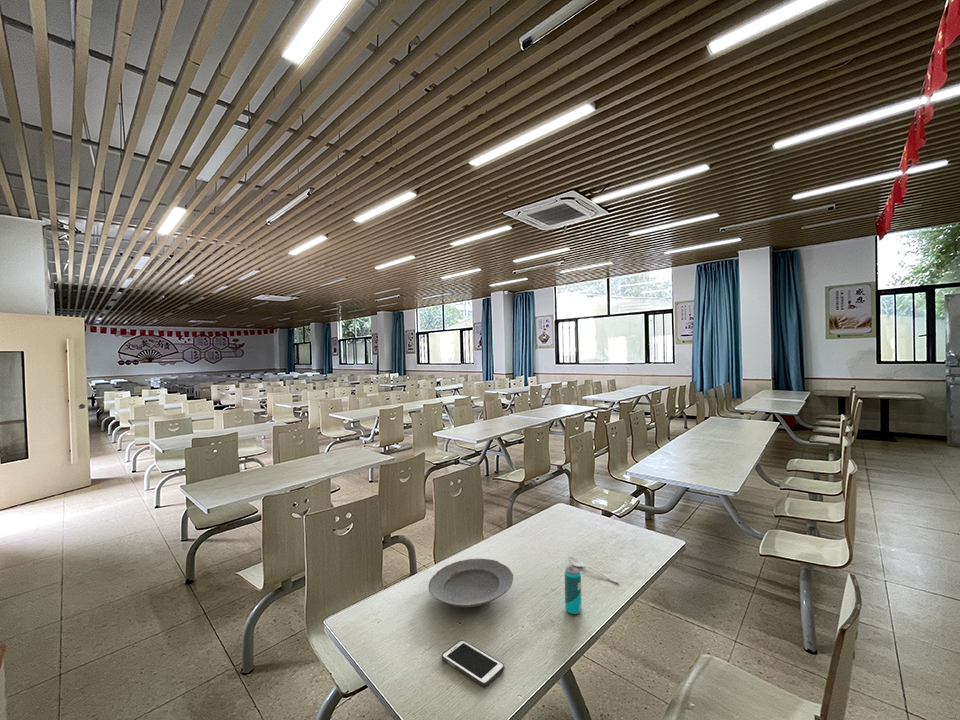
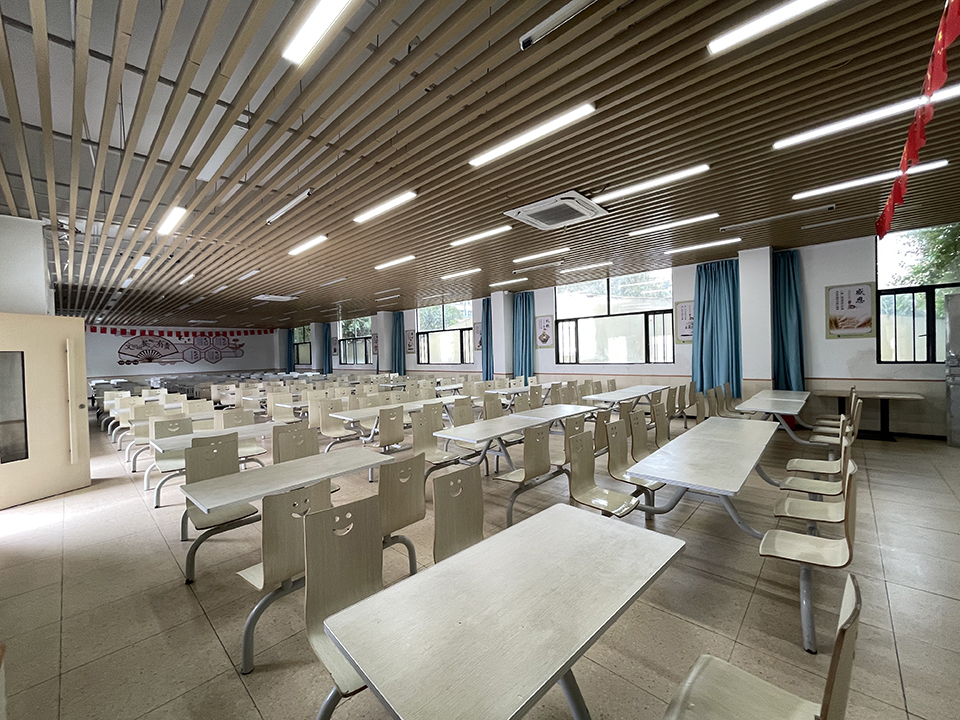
- spoon (592, 568)
- cell phone (472, 661)
- beverage can (573, 589)
- plate (471, 586)
